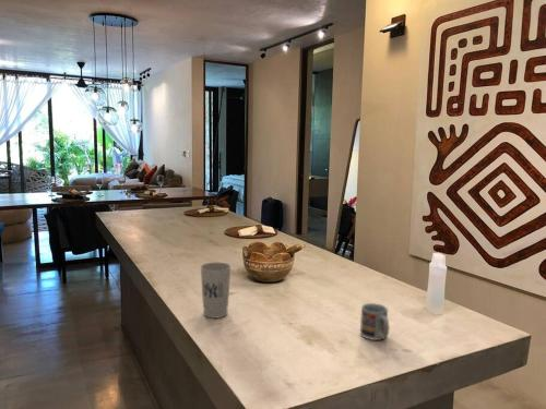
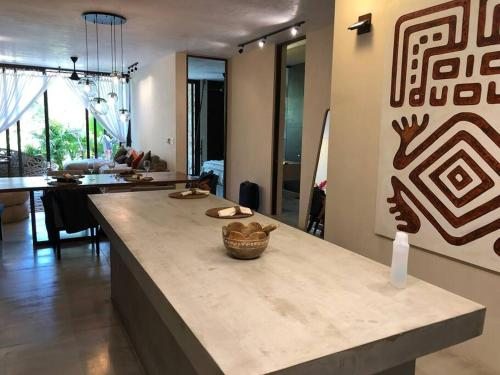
- cup (377, 323)
- cup (215, 290)
